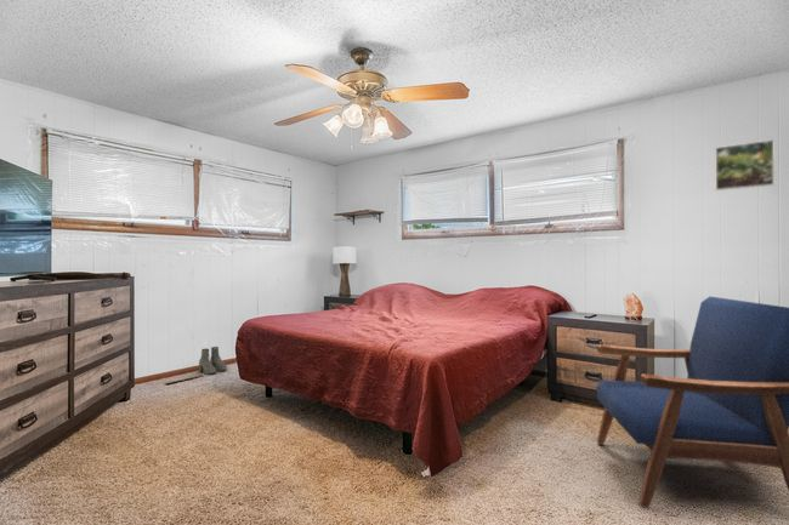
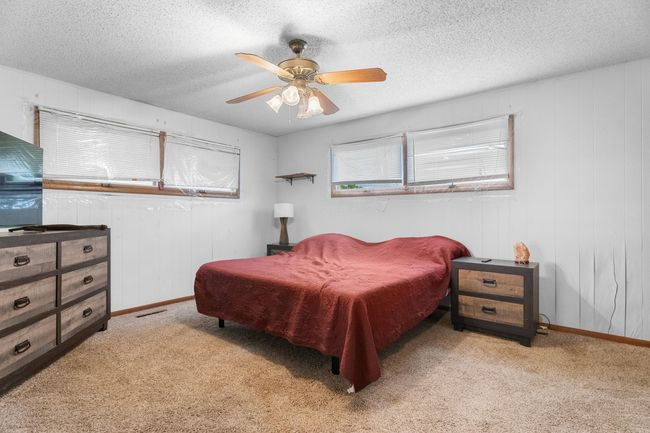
- boots (212, 359)
- armchair (686, 388)
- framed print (743, 165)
